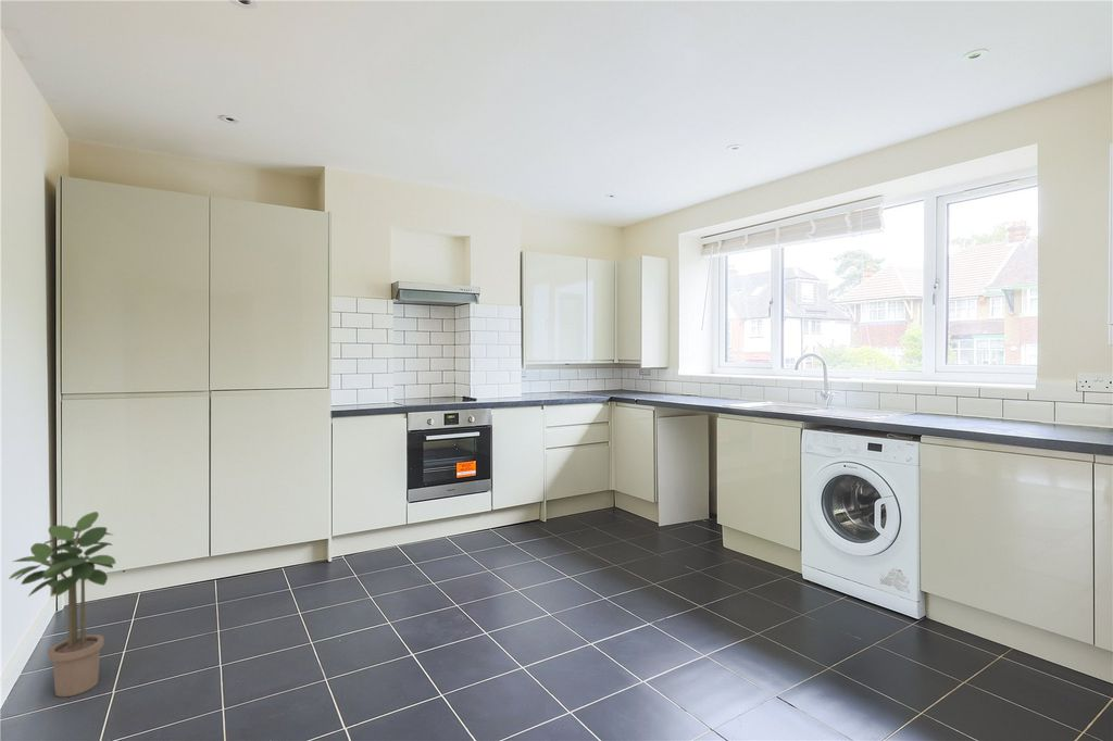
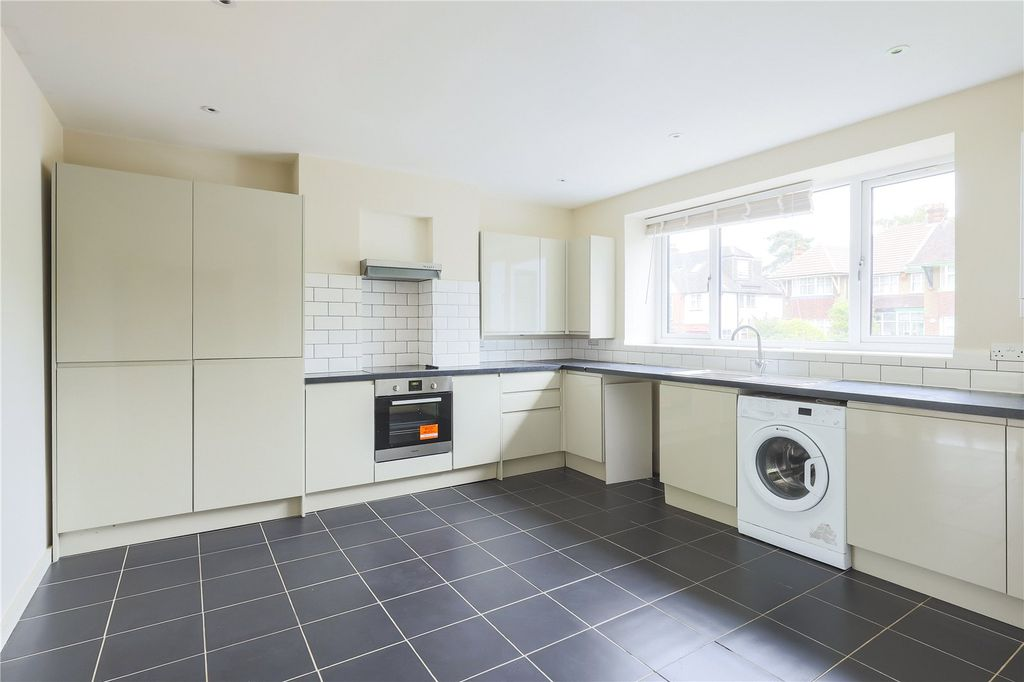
- potted plant (68, 605)
